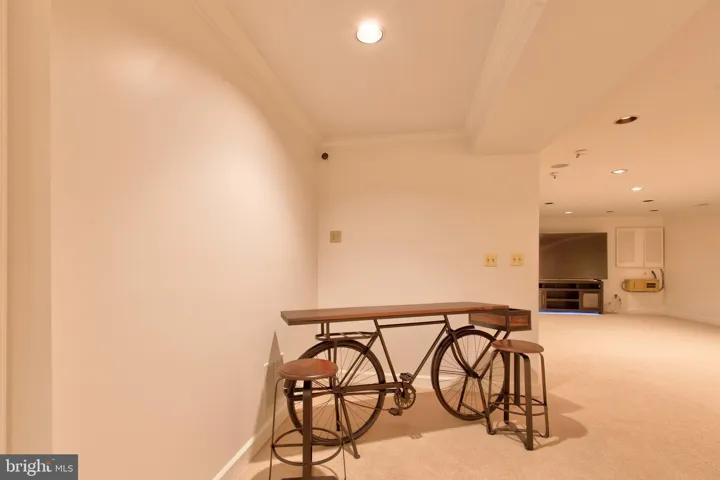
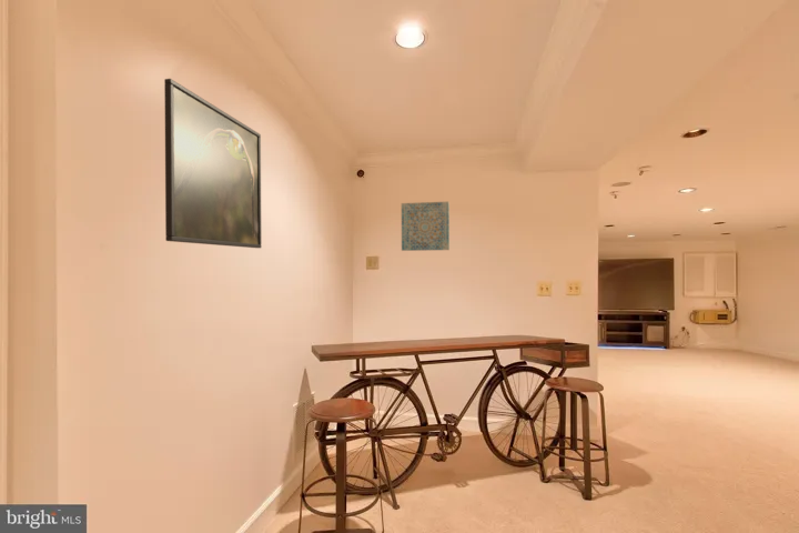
+ wall art (425, 227)
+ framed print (221, 178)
